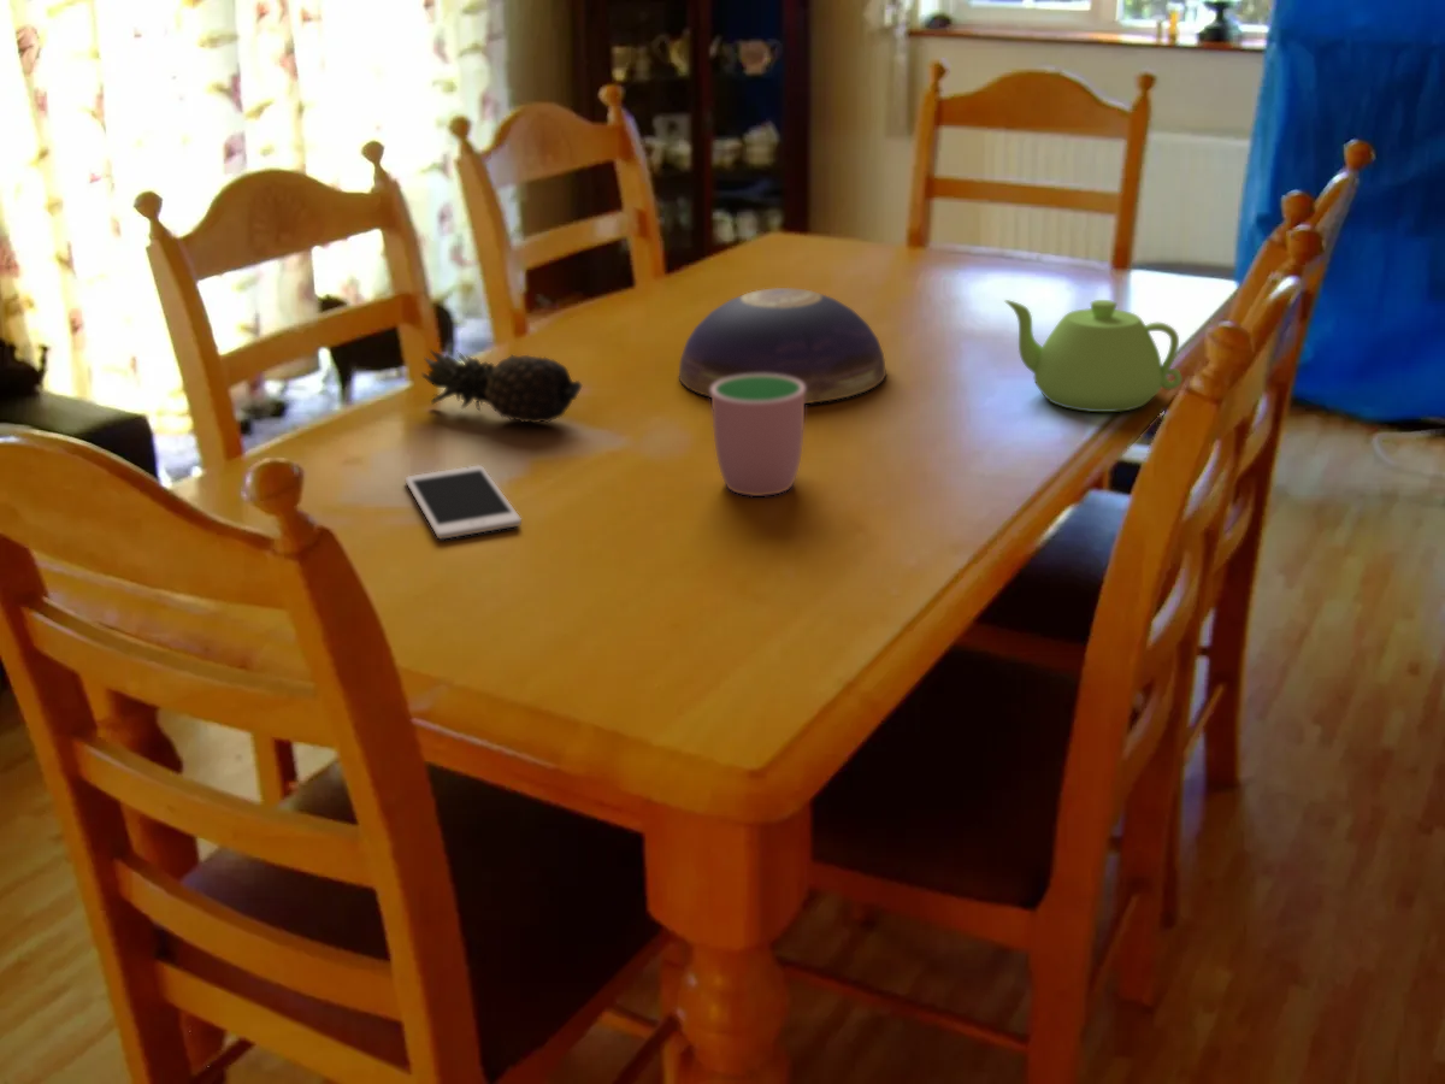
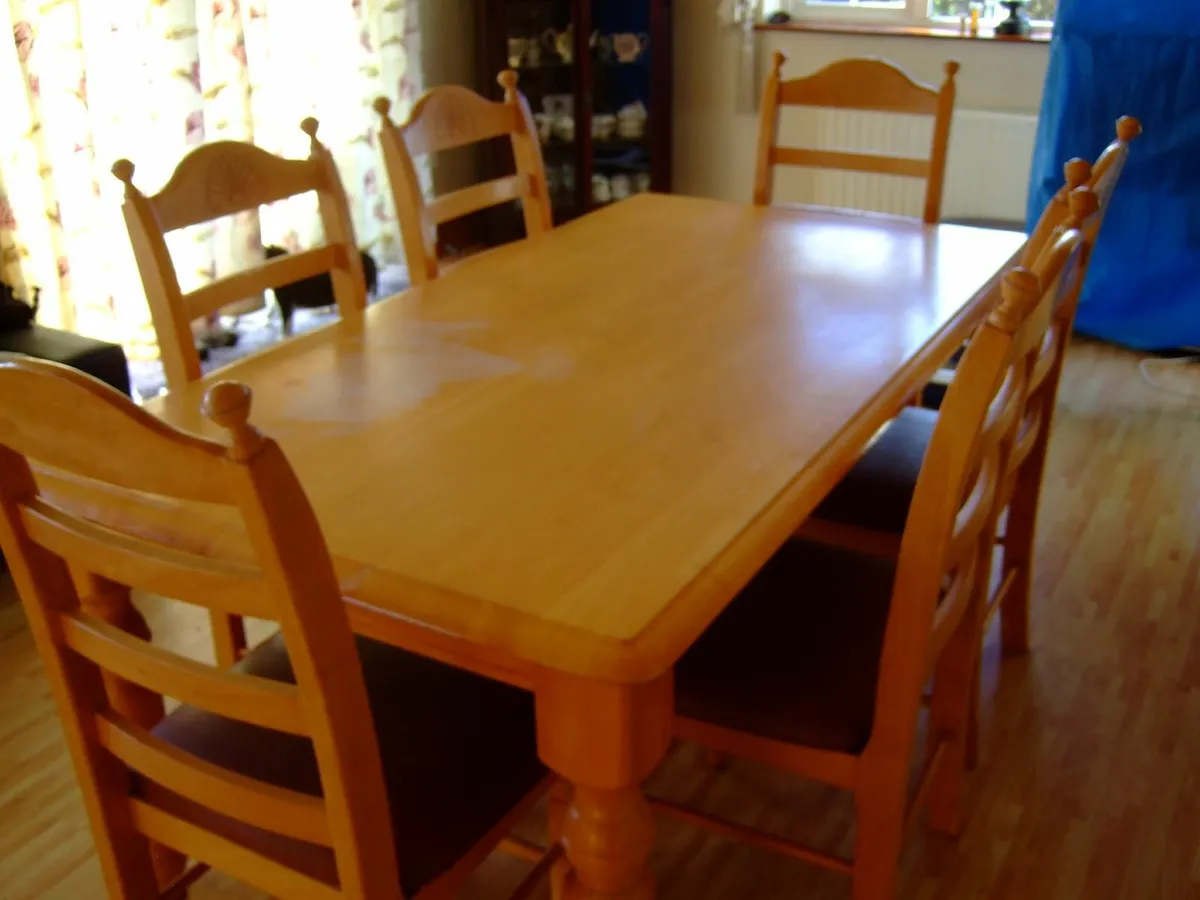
- decorative bowl (782, 332)
- cup (763, 431)
- cell phone (460, 500)
- teapot (1091, 348)
- fruit (496, 384)
